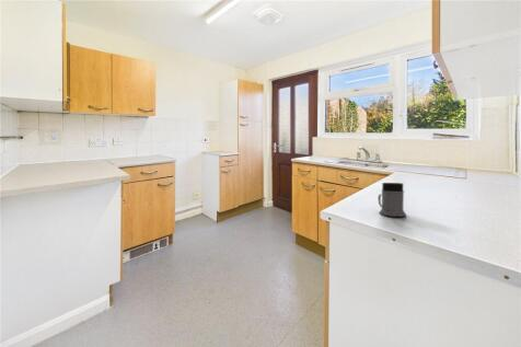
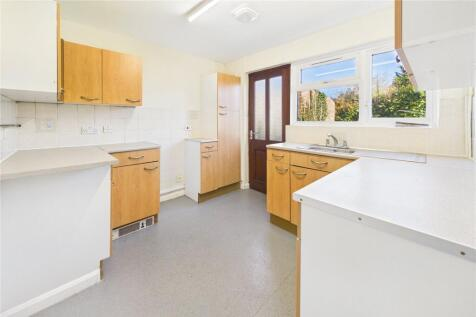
- mug (389, 198)
